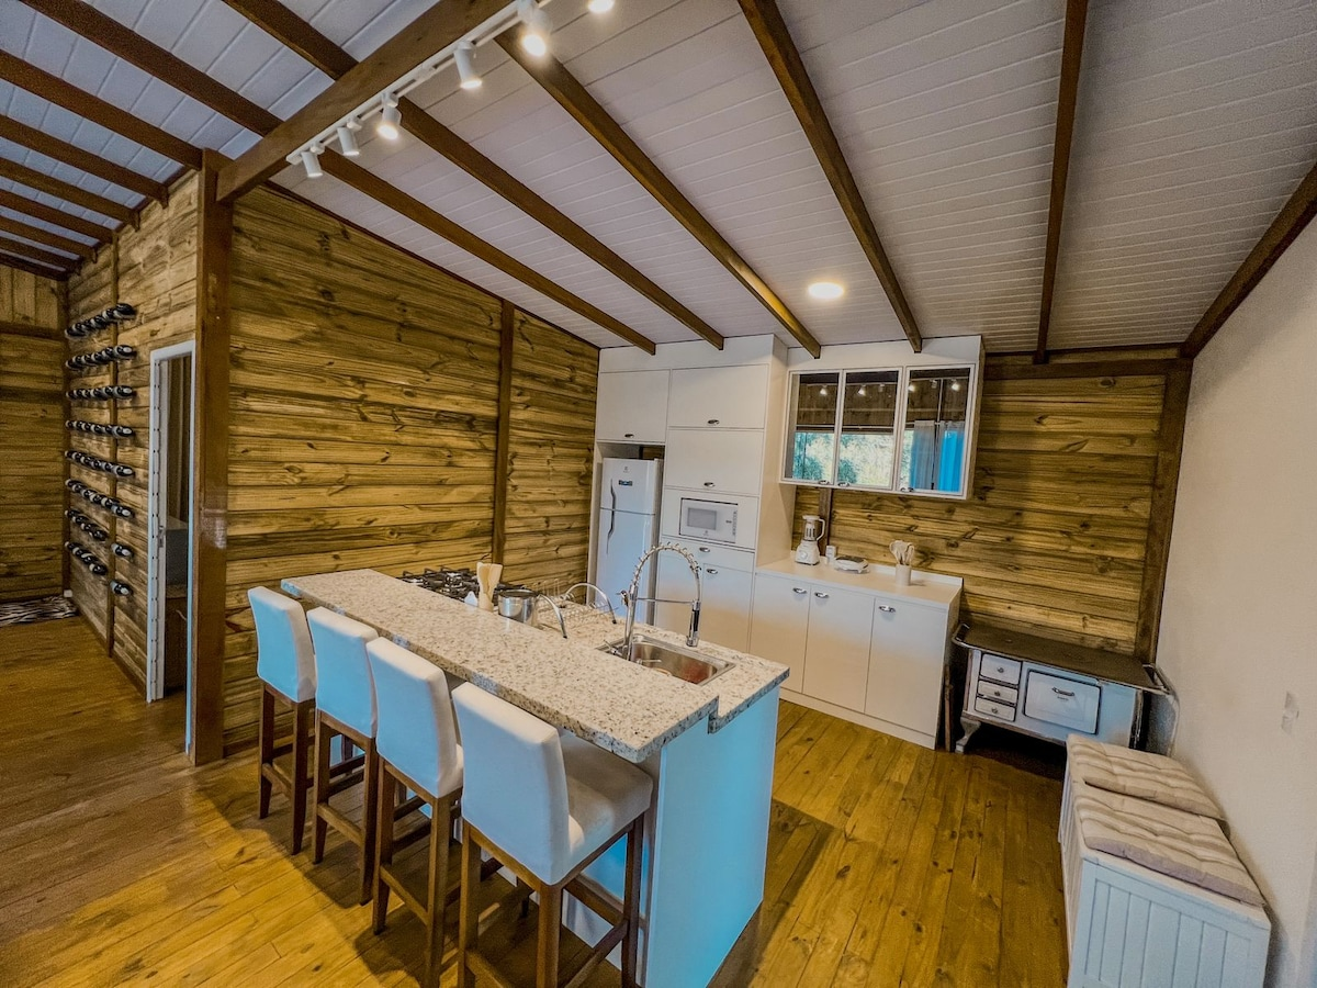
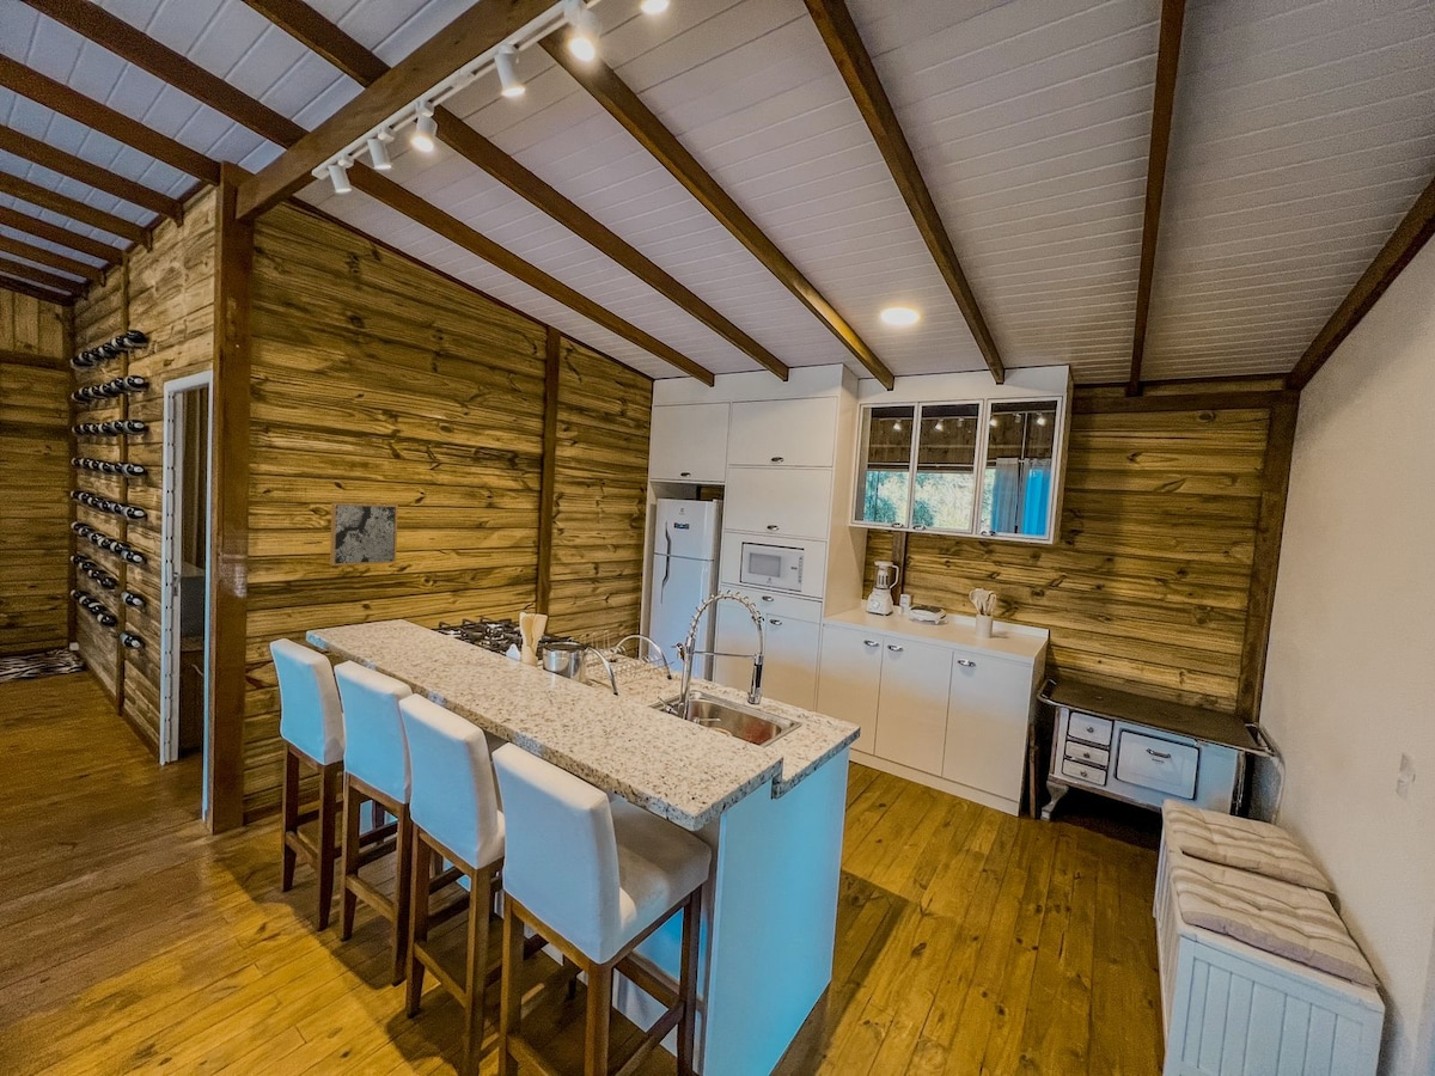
+ wall art (365, 533)
